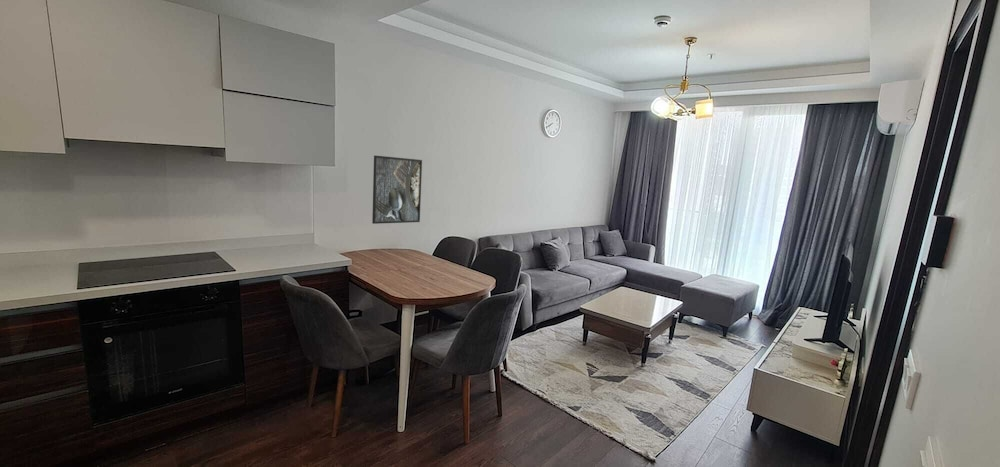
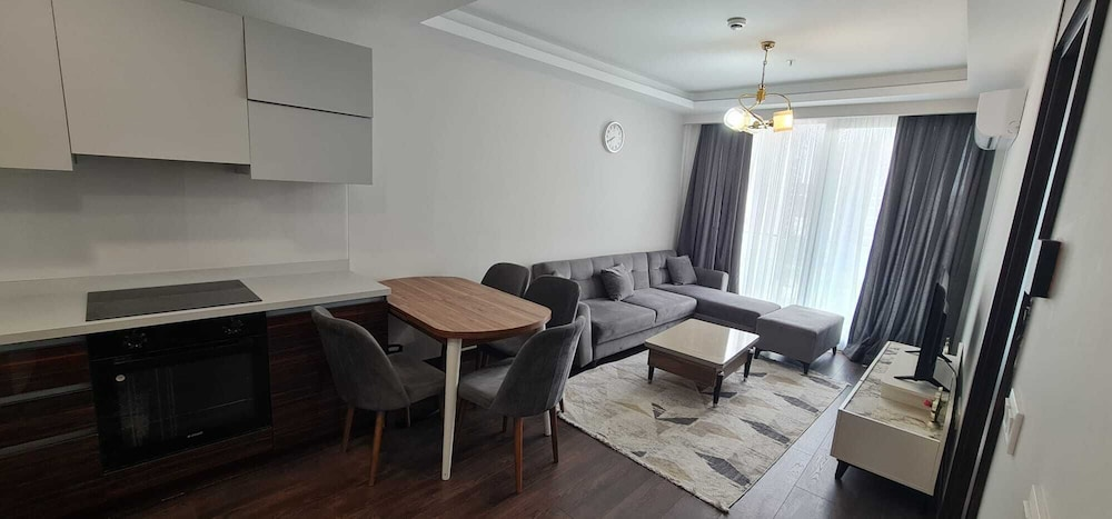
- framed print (398, 190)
